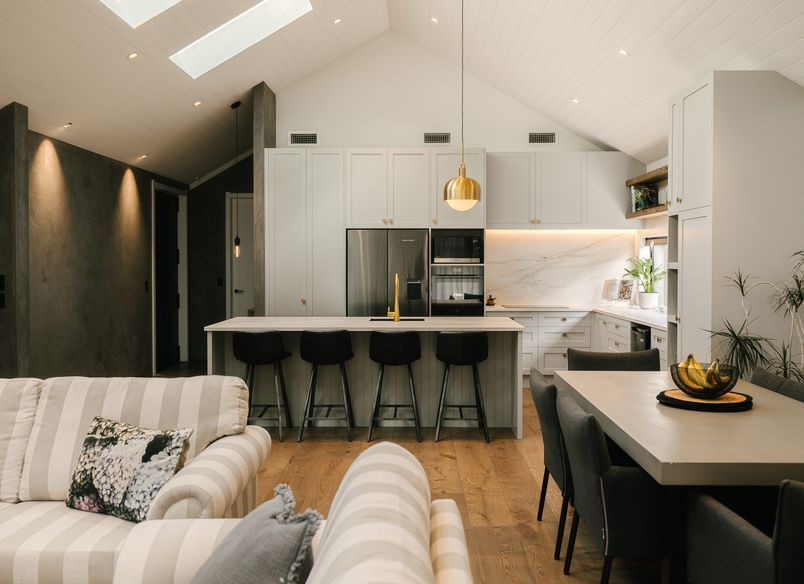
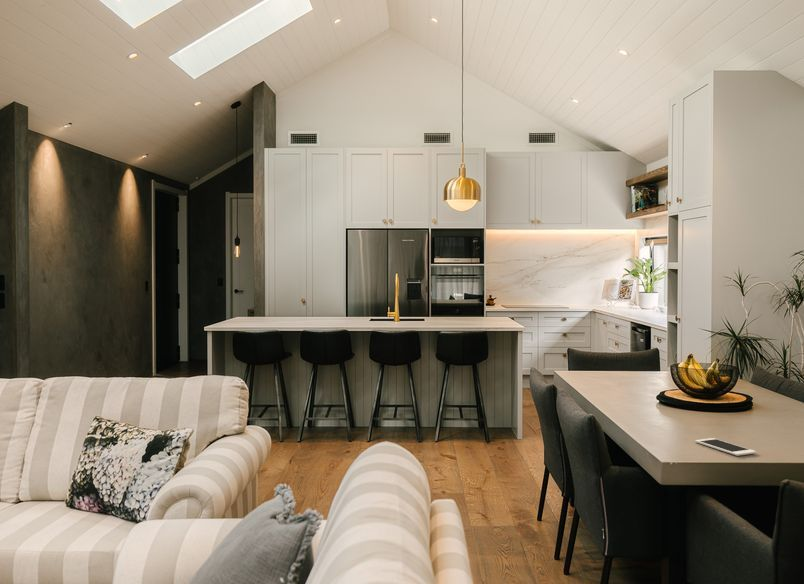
+ cell phone (724, 446)
